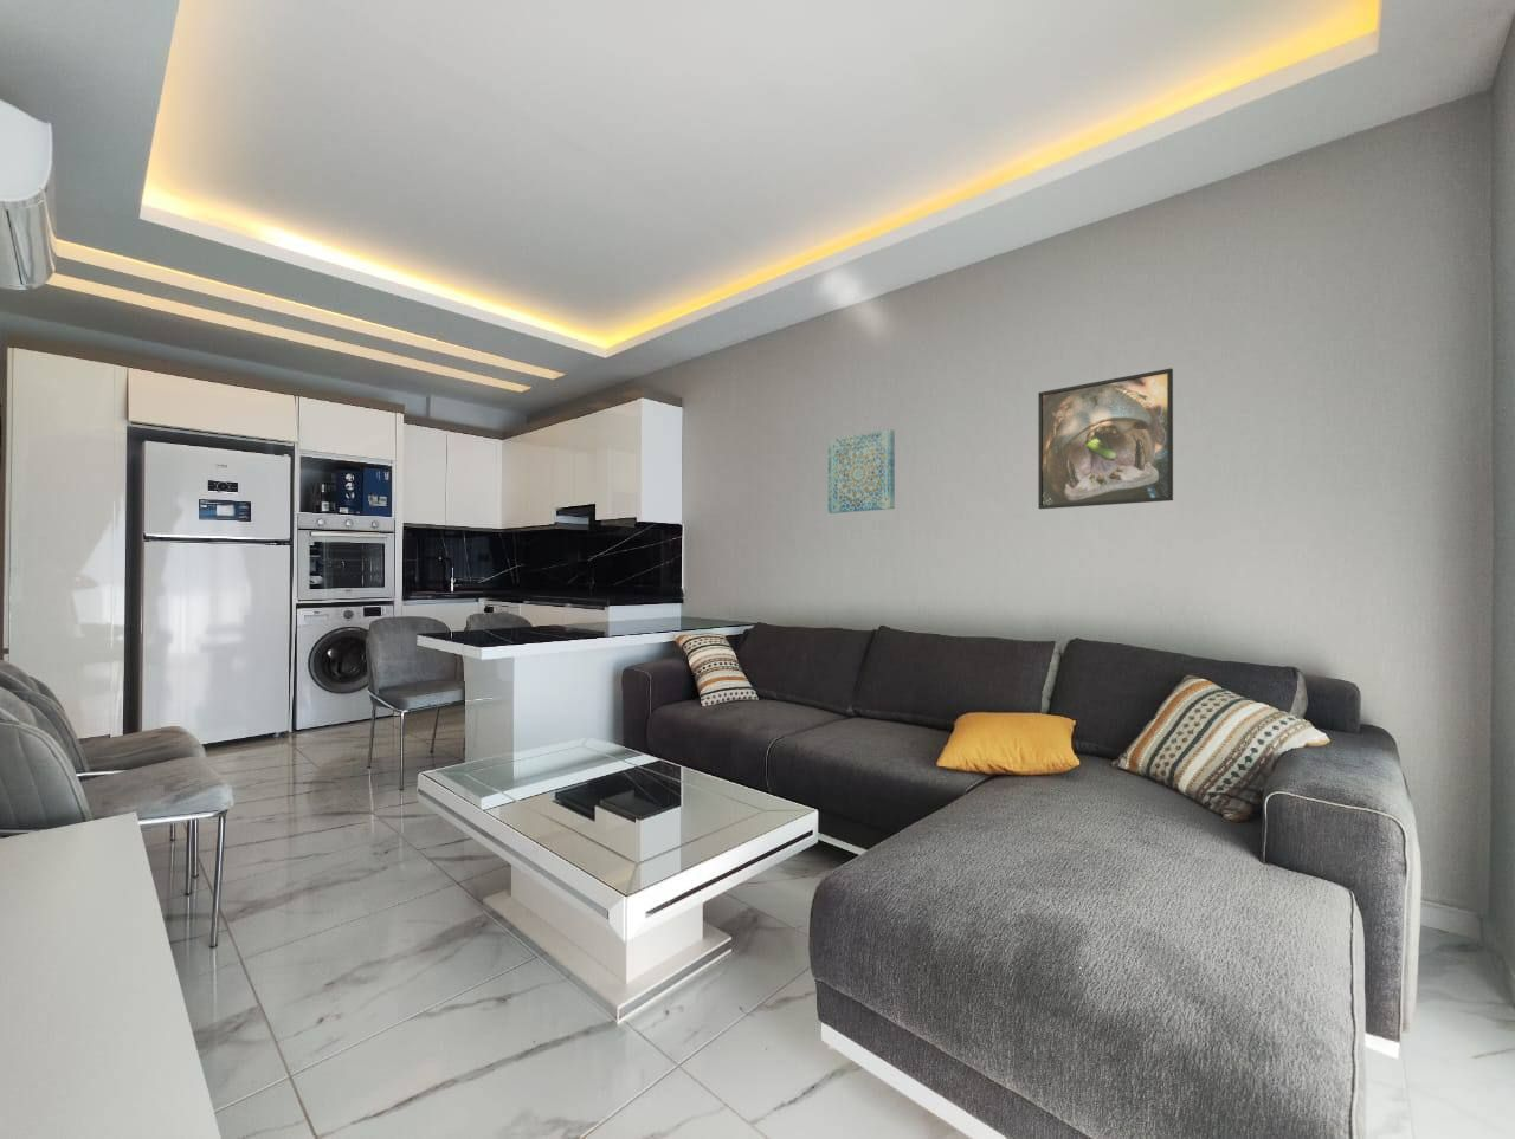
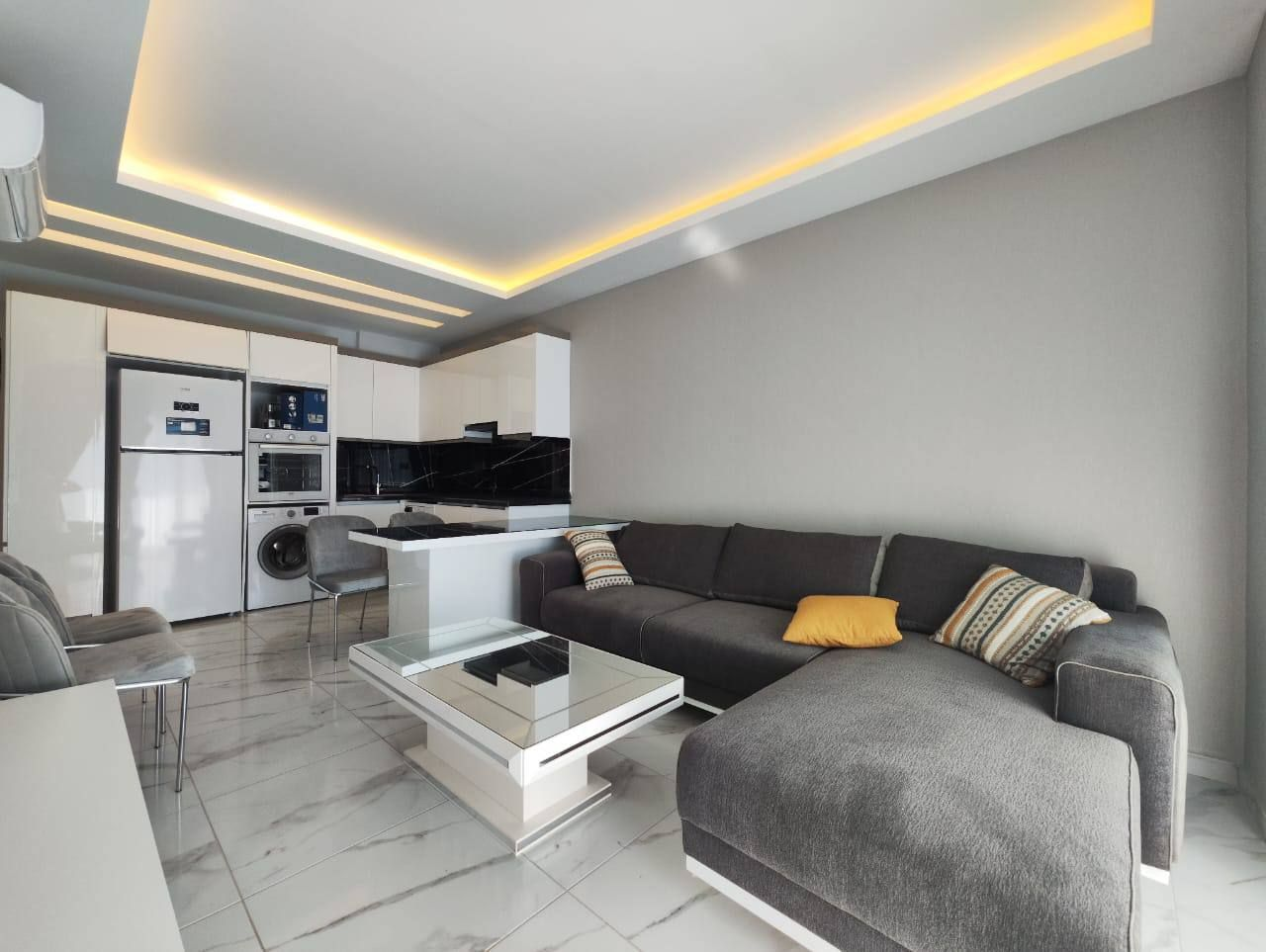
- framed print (1101, 443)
- wall art (859, 473)
